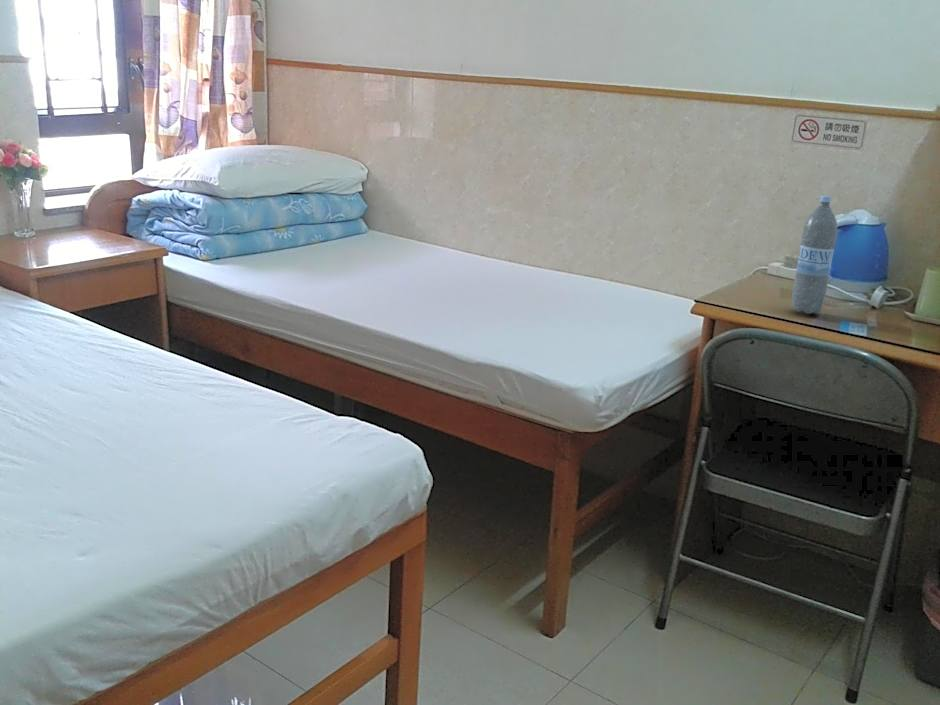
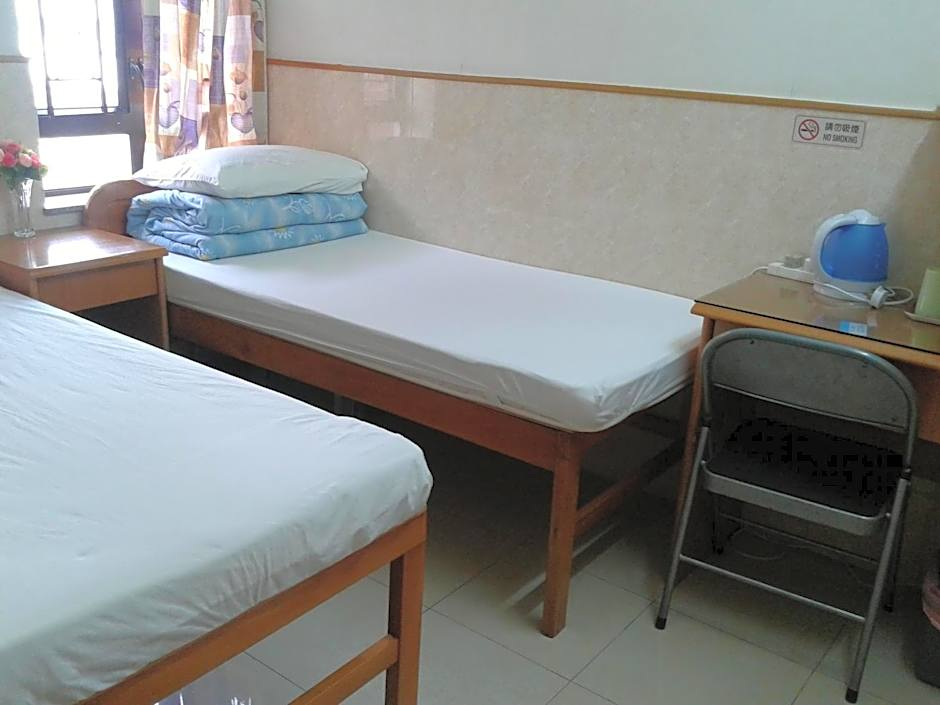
- water bottle (815, 255)
